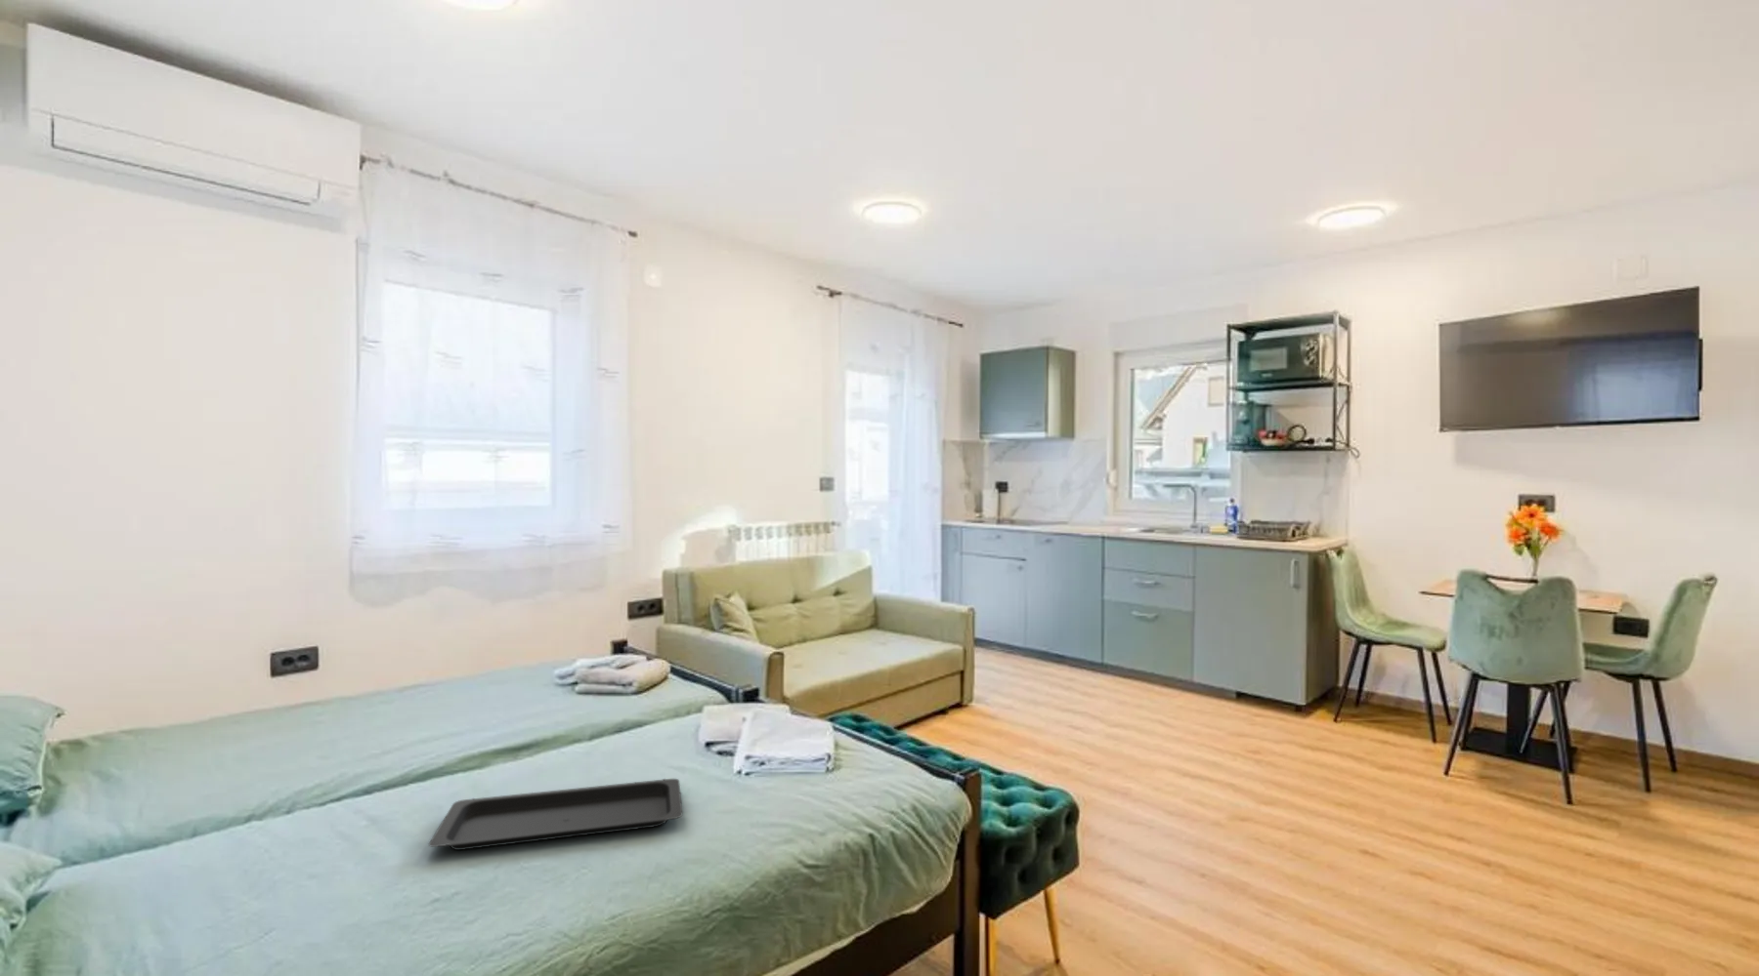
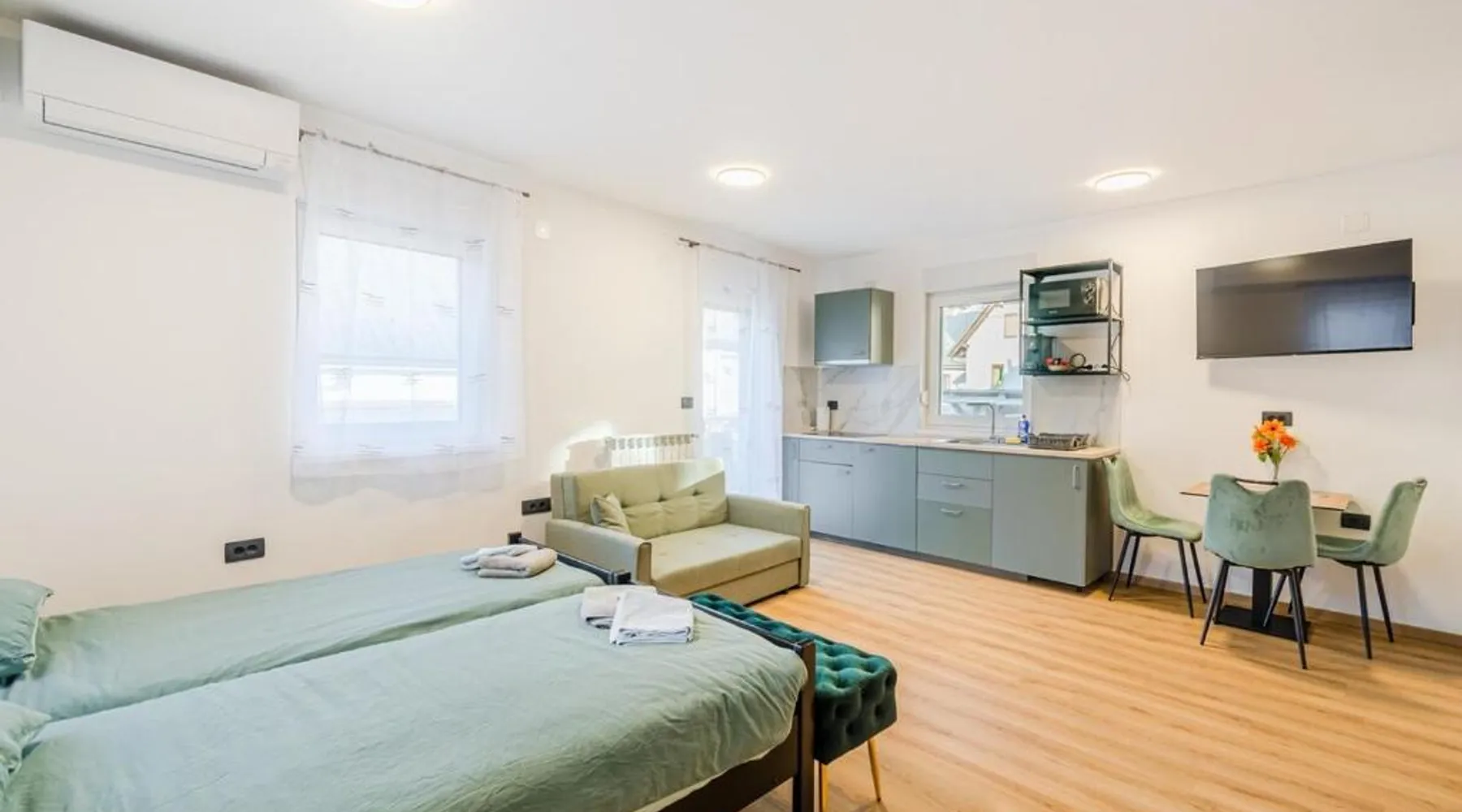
- serving tray (565, 814)
